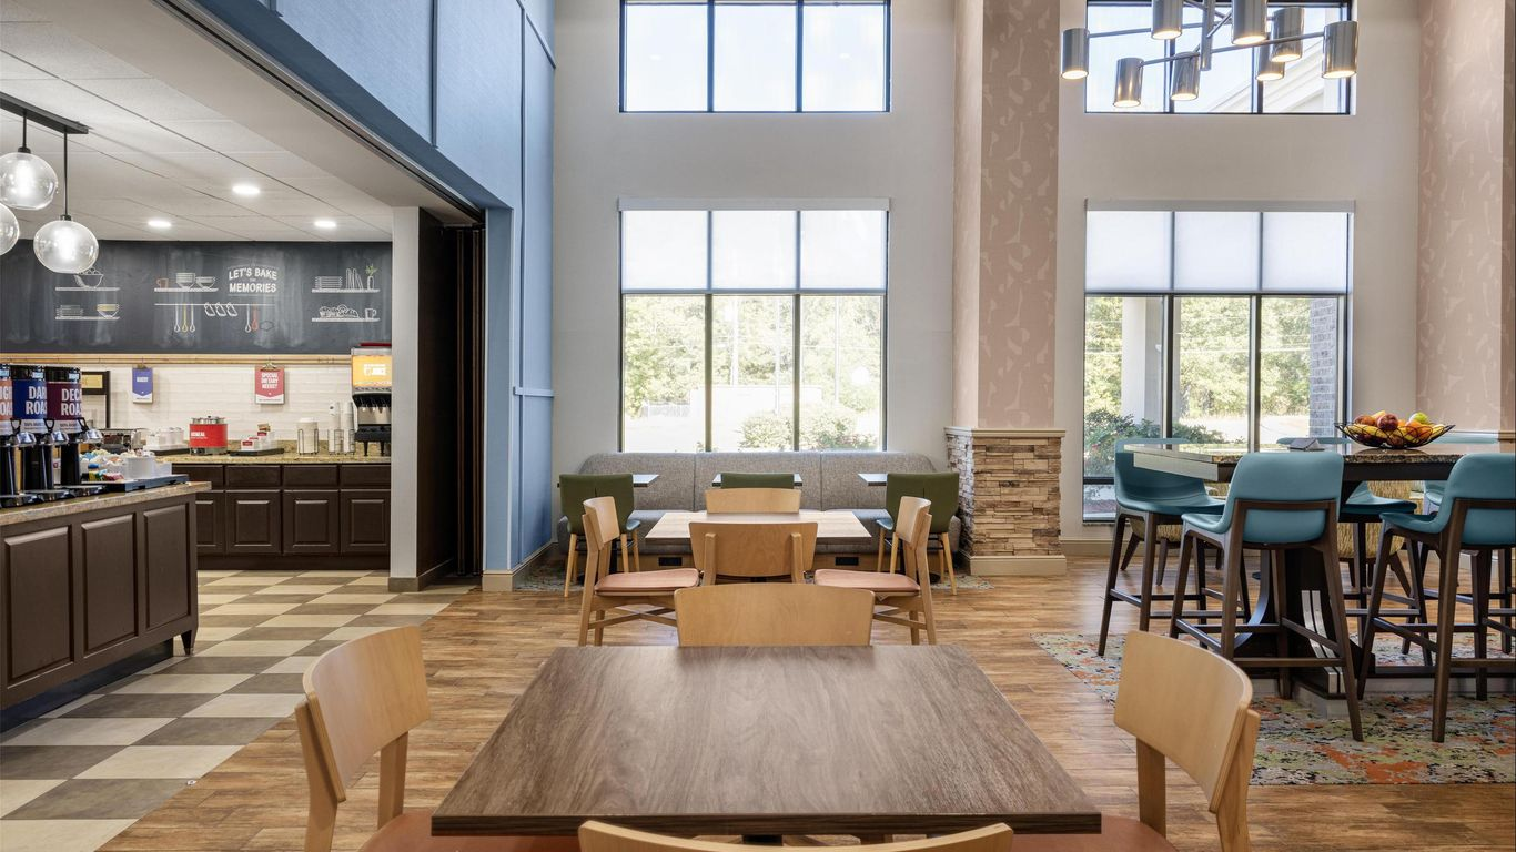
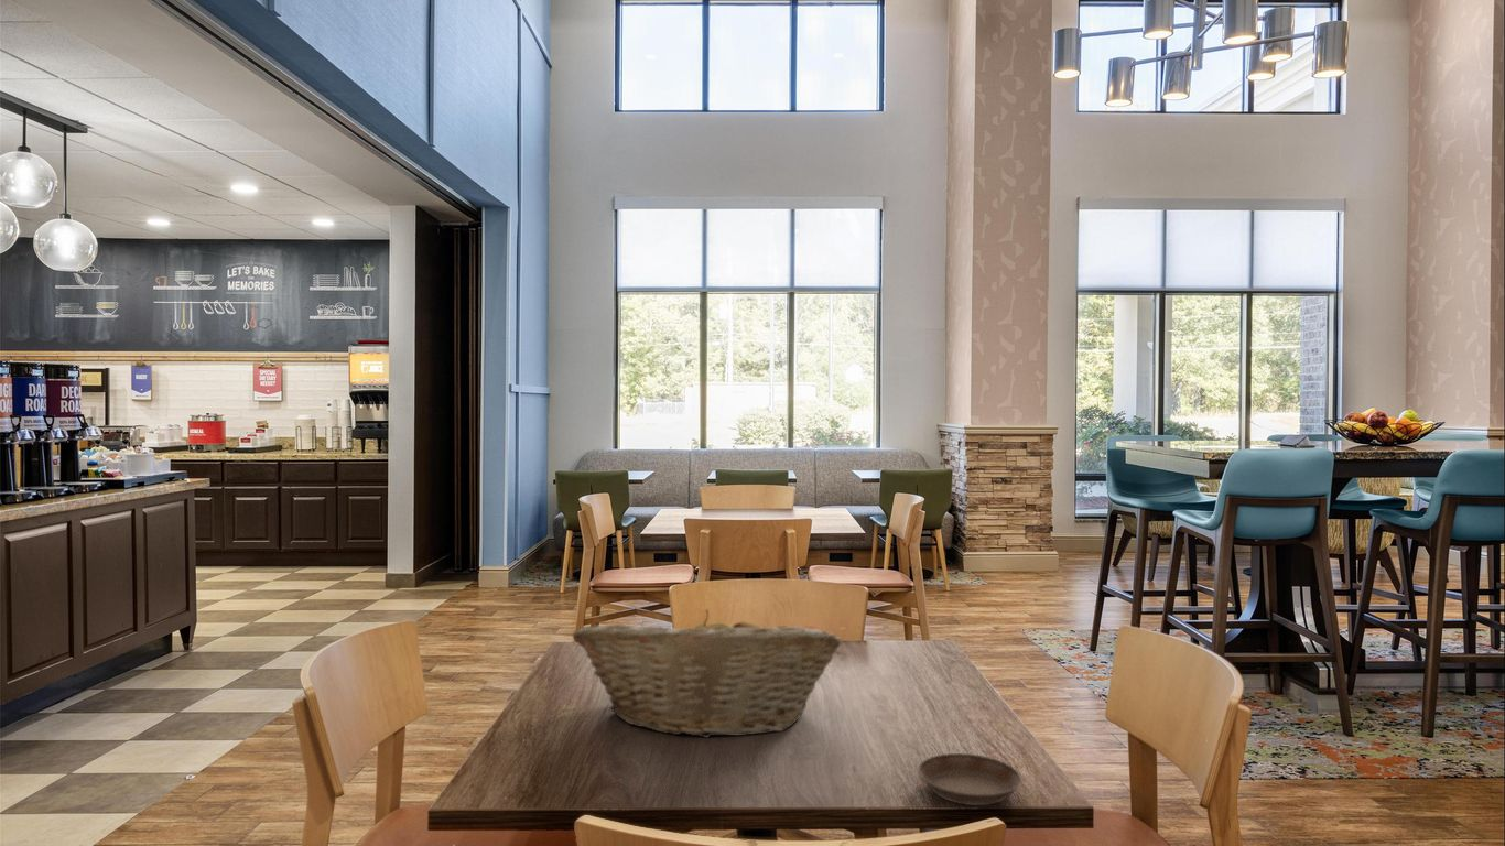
+ fruit basket (706, 659)
+ saucer (968, 781)
